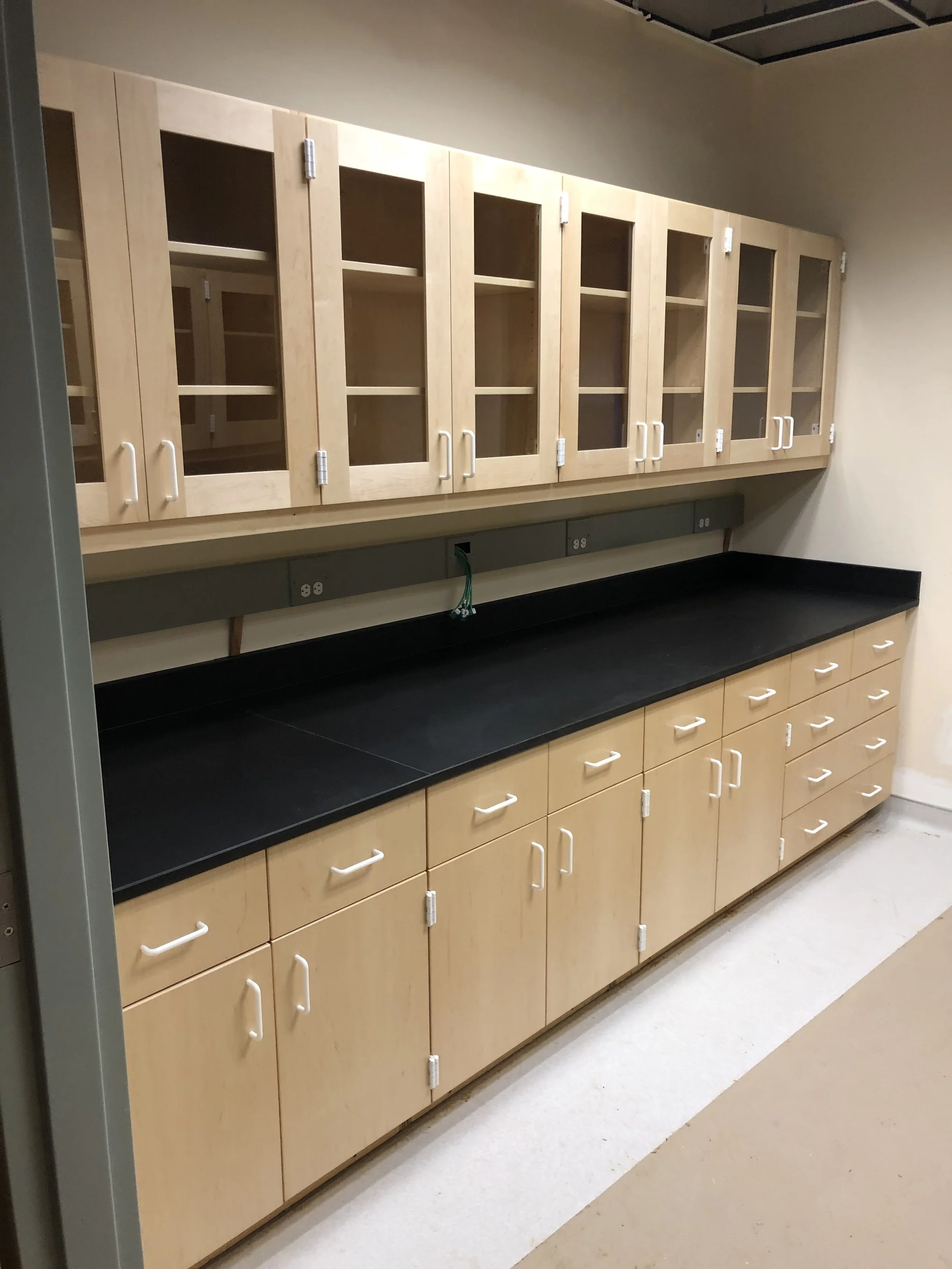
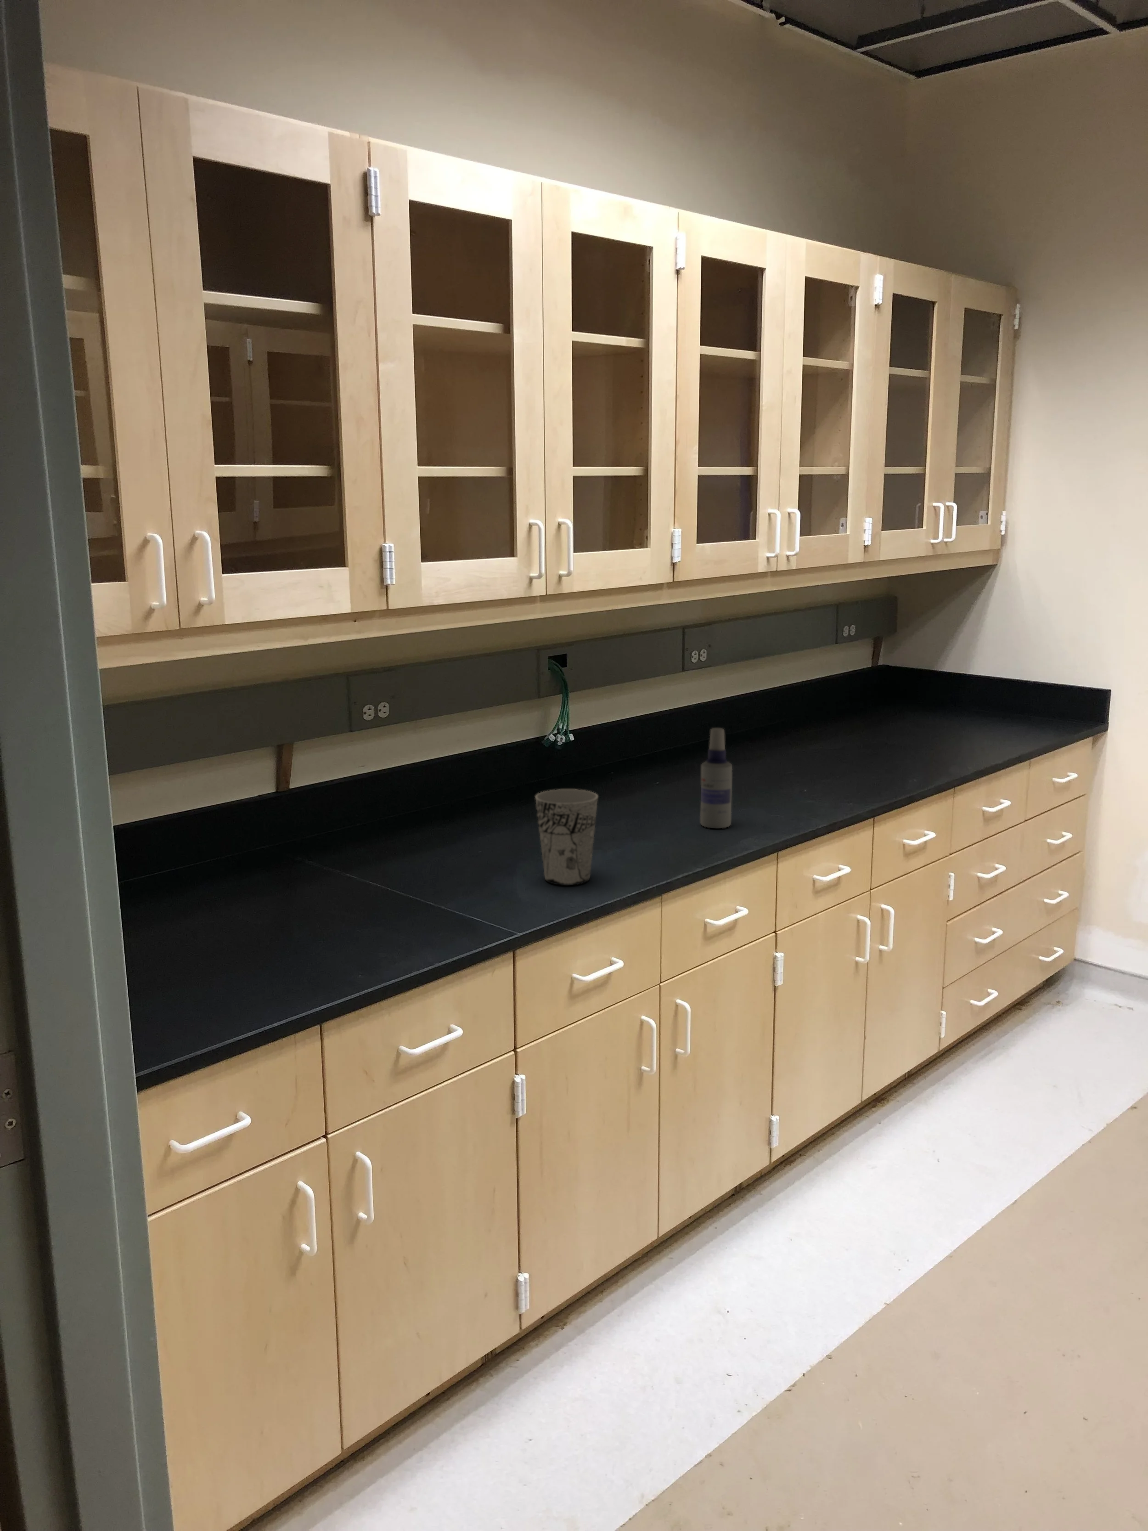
+ cup (567, 837)
+ spray bottle (716, 777)
